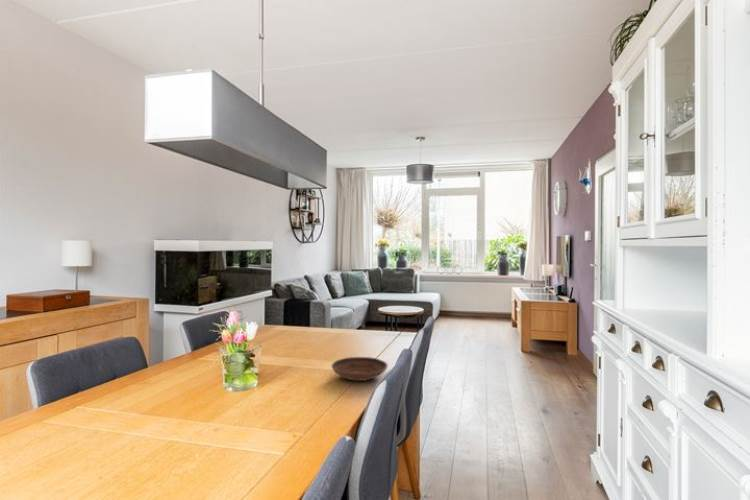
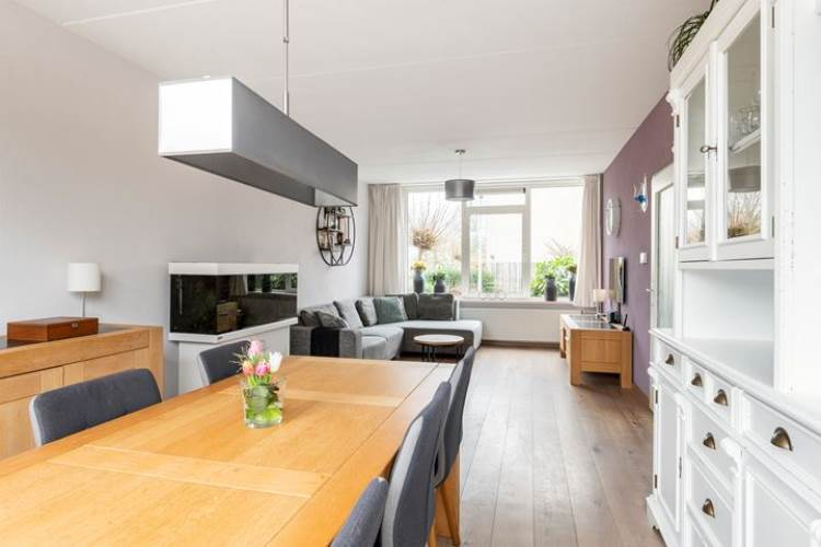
- bowl (359, 370)
